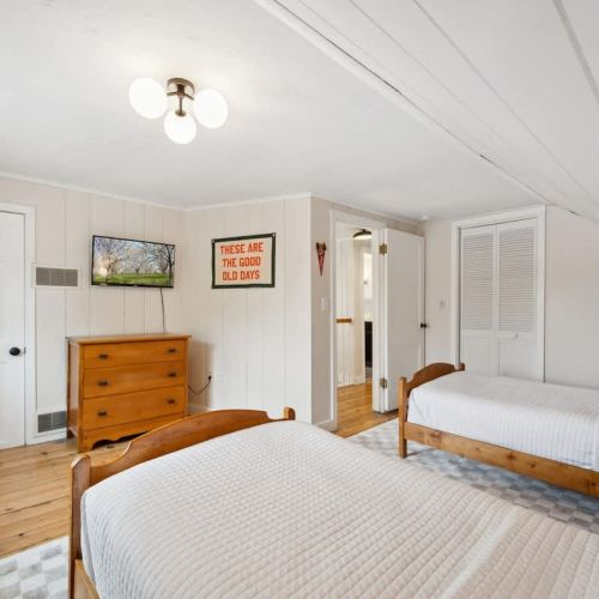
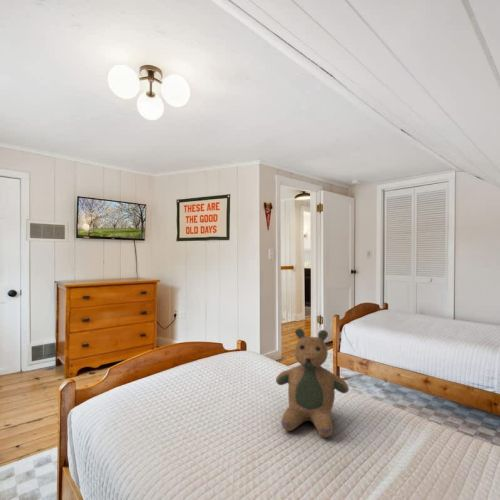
+ teddy bear (309, 376)
